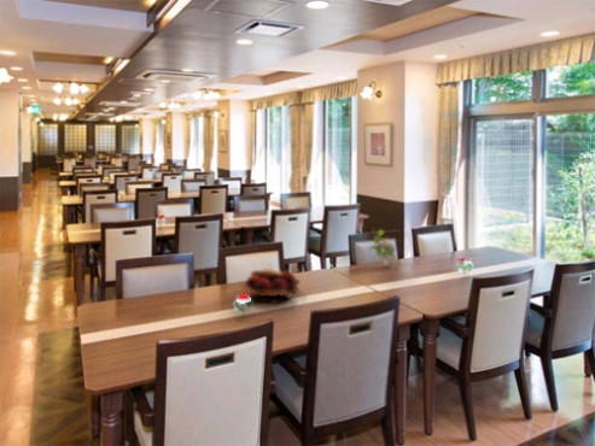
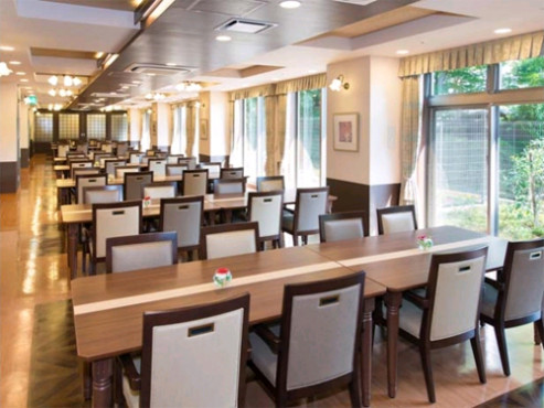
- fruit basket (270, 283)
- plant (386, 246)
